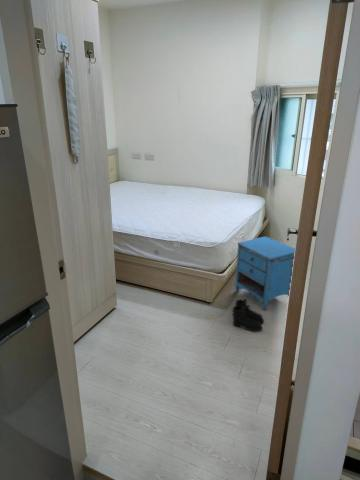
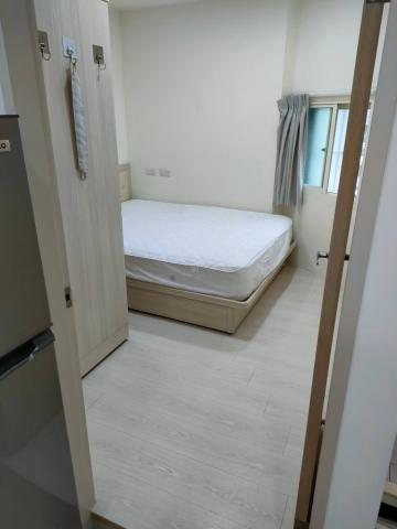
- nightstand (264, 272)
- boots (248, 313)
